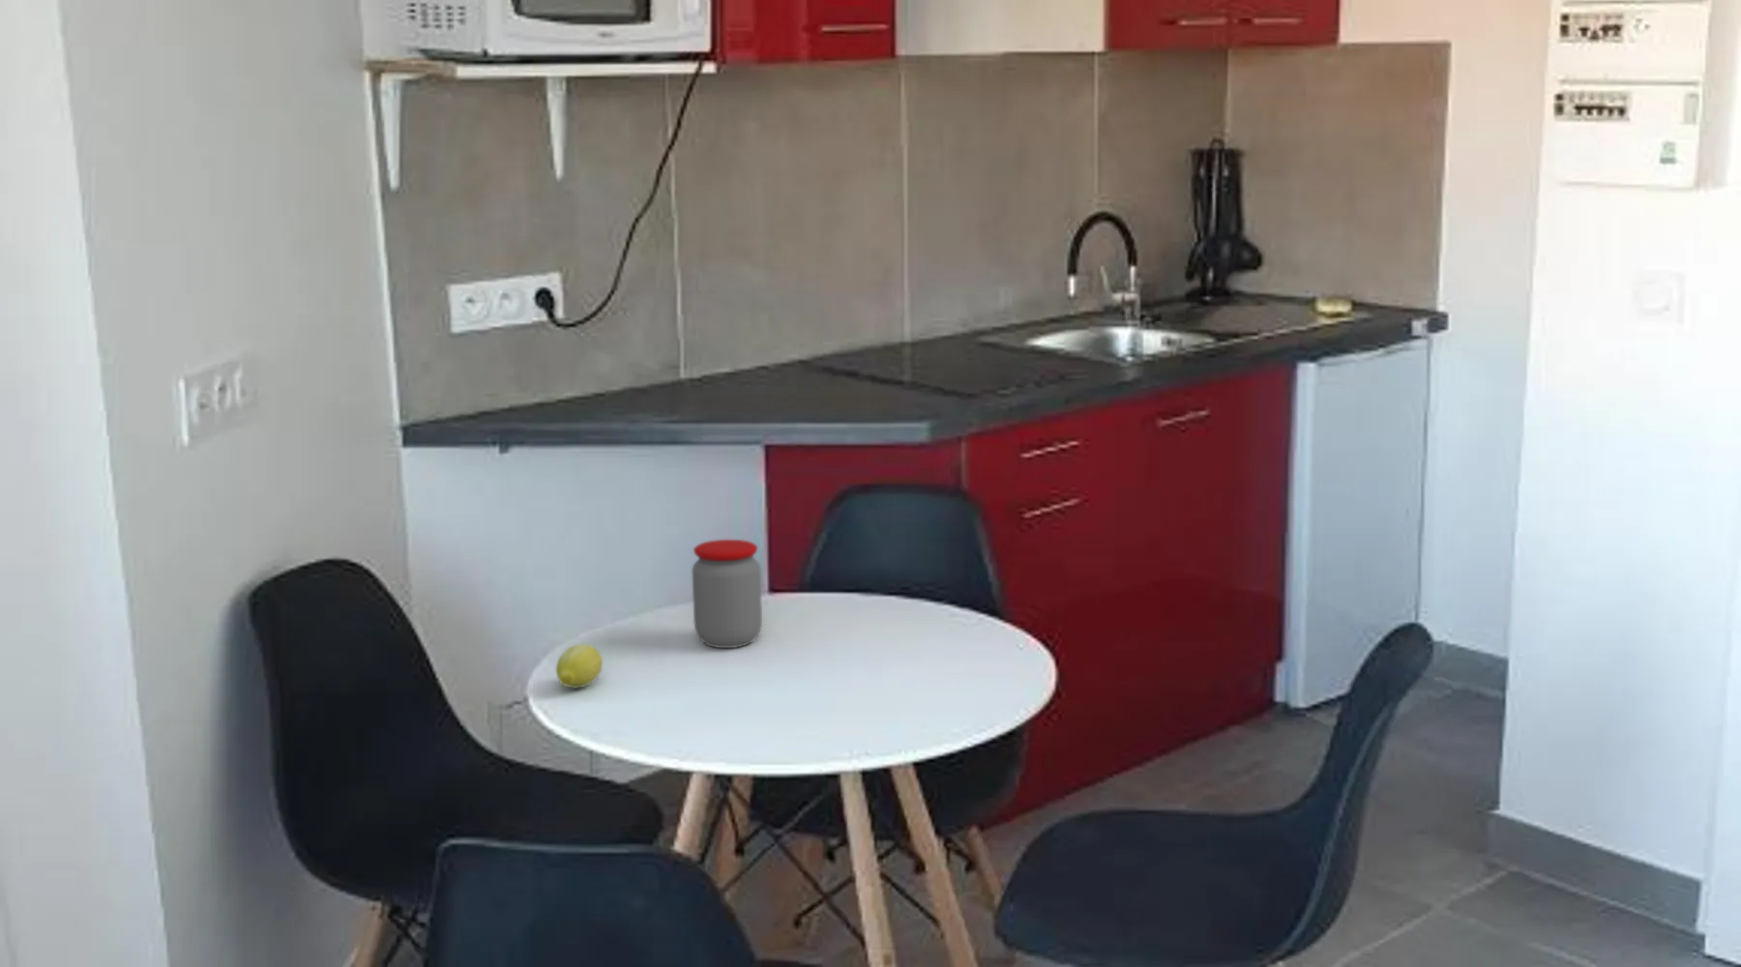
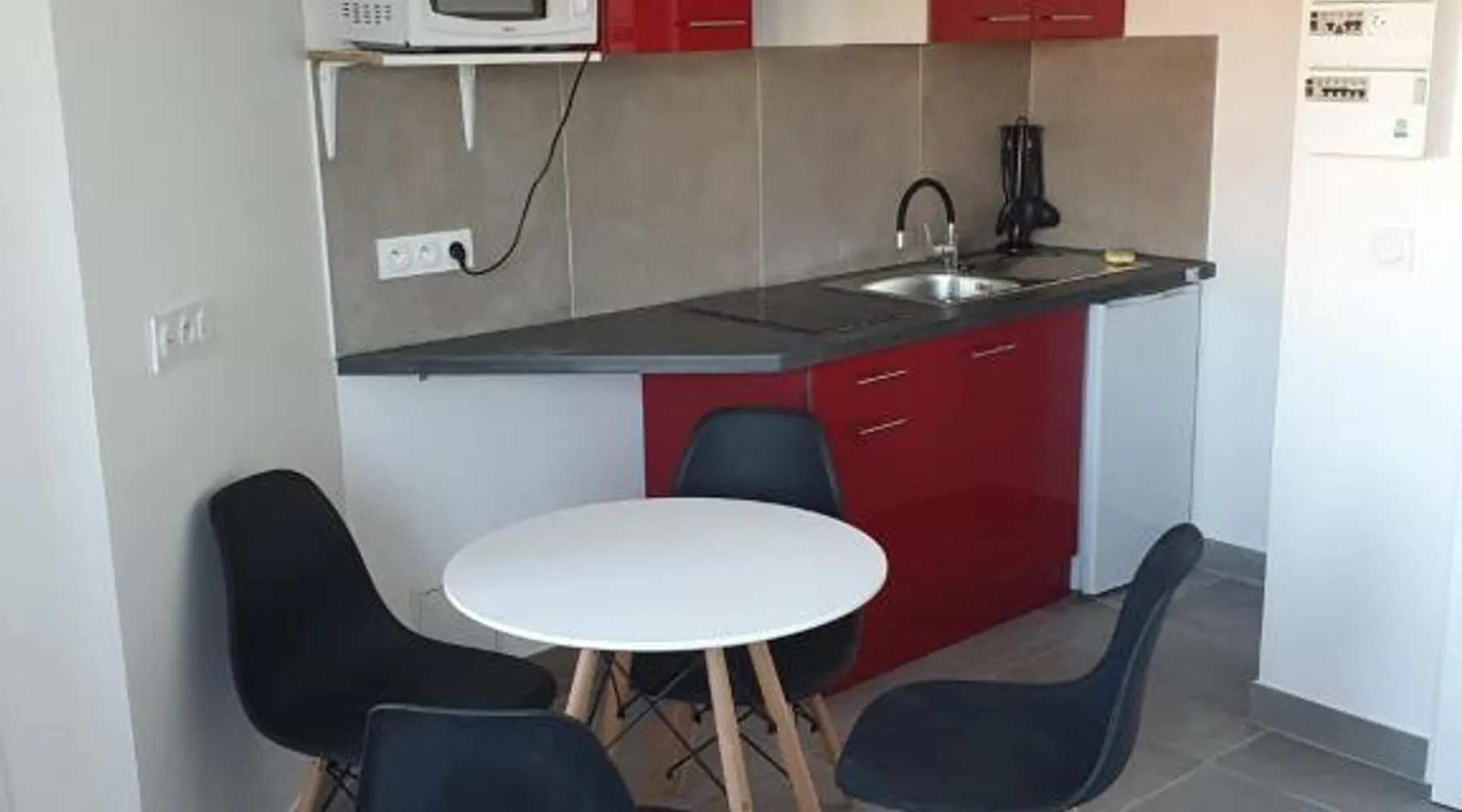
- fruit (579, 666)
- jar (726, 593)
